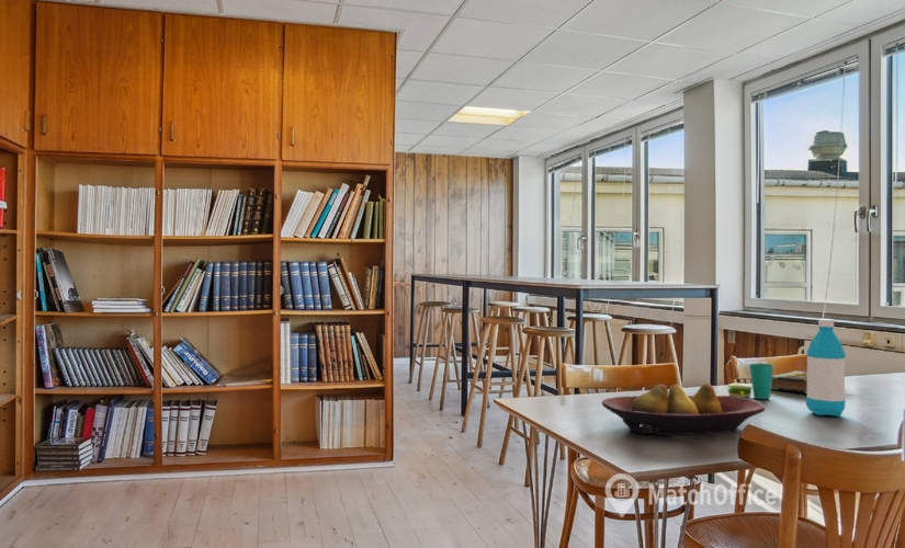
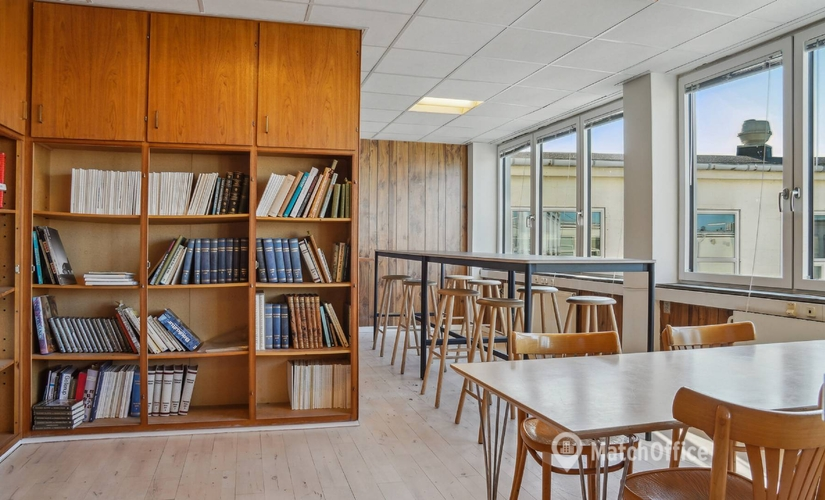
- fruit bowl (682, 406)
- cup (751, 380)
- book (805, 379)
- water bottle (825, 366)
